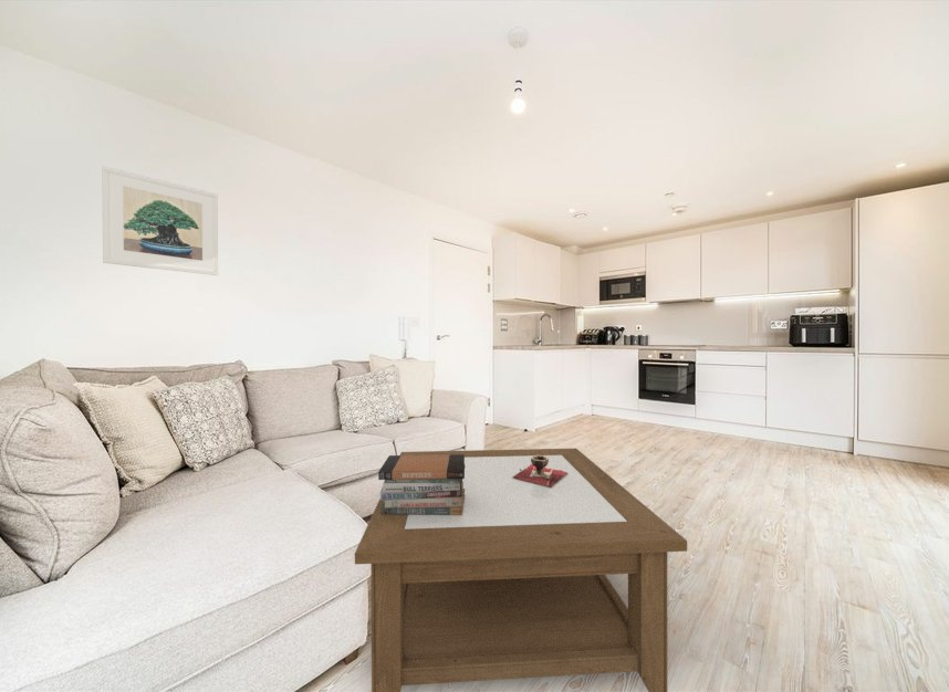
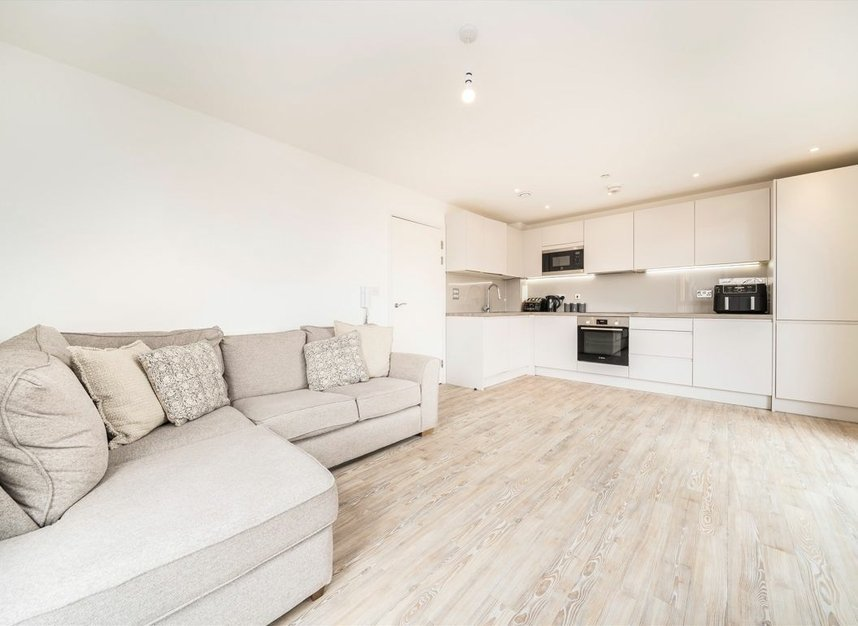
- decorative bowl (541, 465)
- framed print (165, 226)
- coffee table (502, 543)
- book stack (424, 482)
